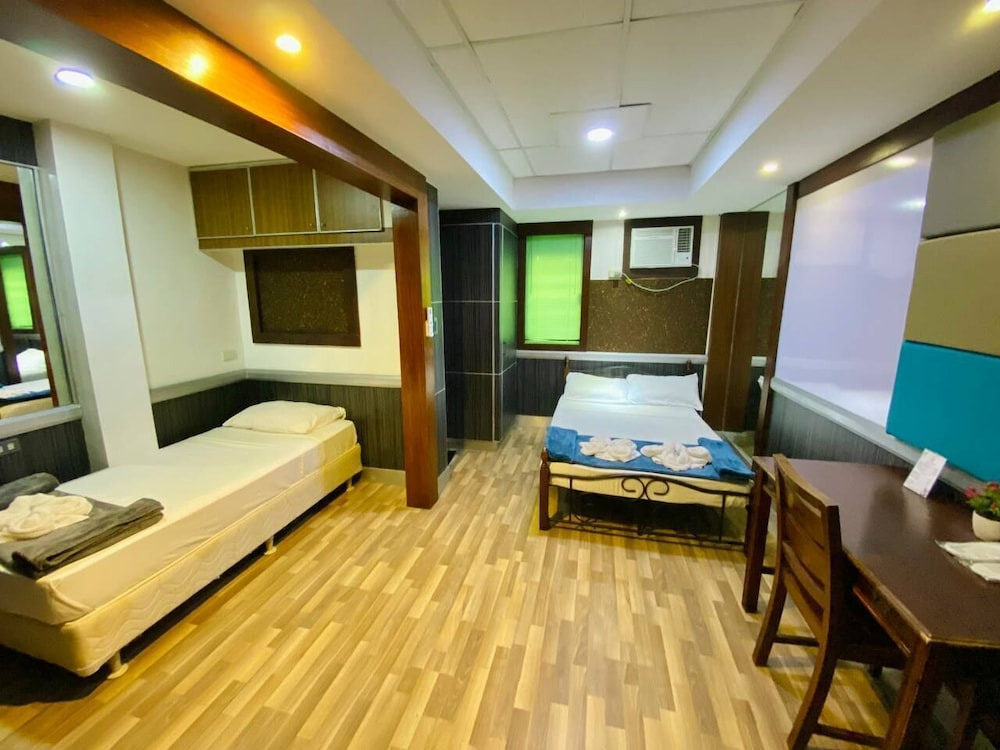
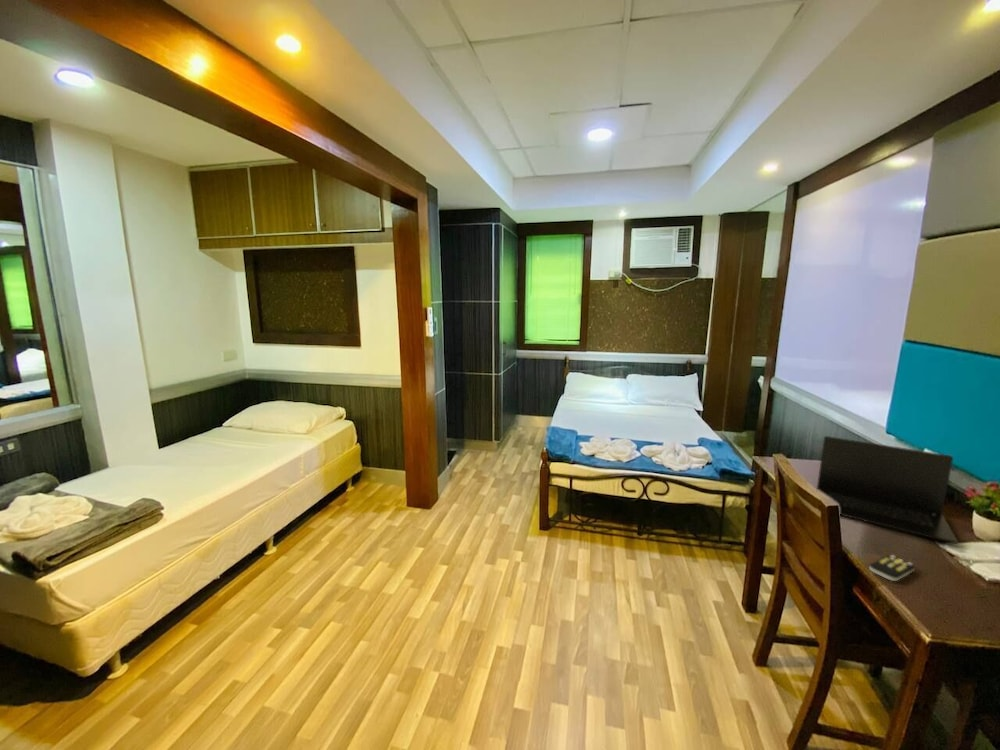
+ remote control (892, 567)
+ laptop (882, 483)
